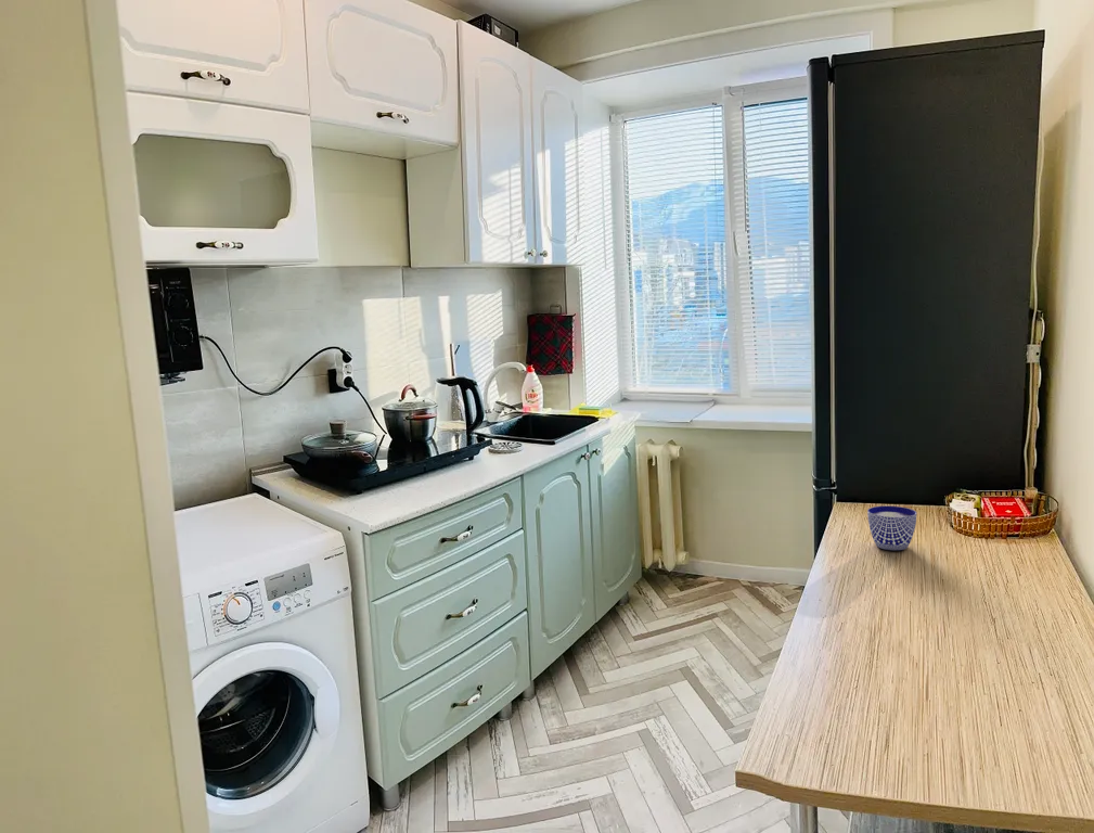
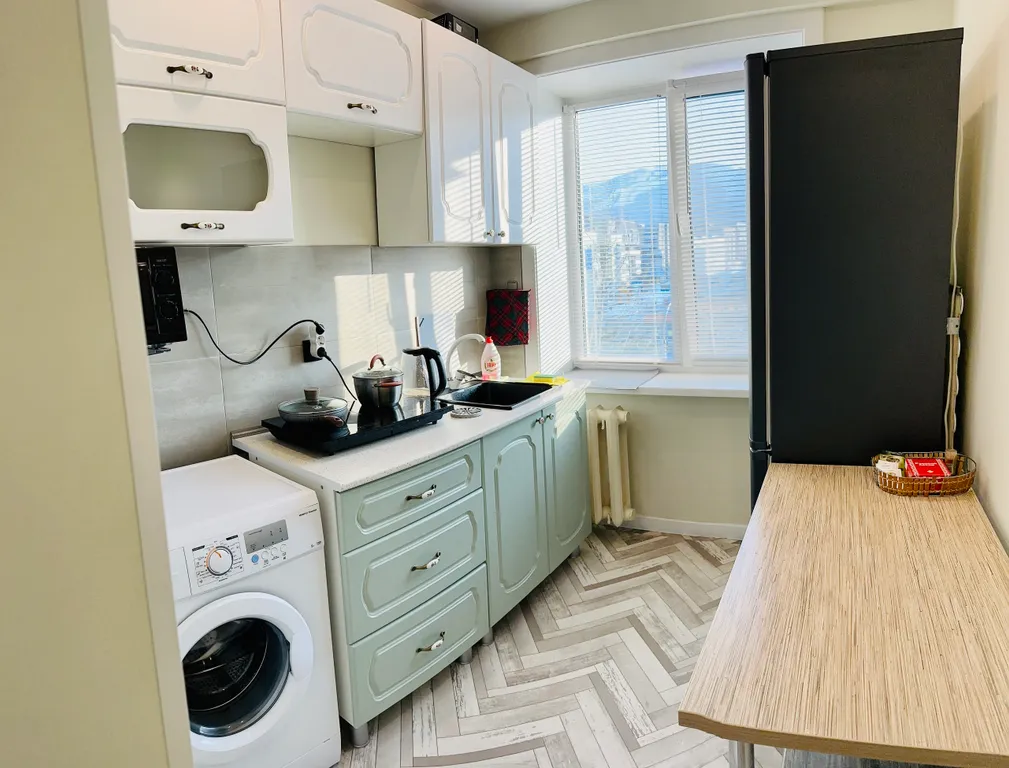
- cup (891, 526)
